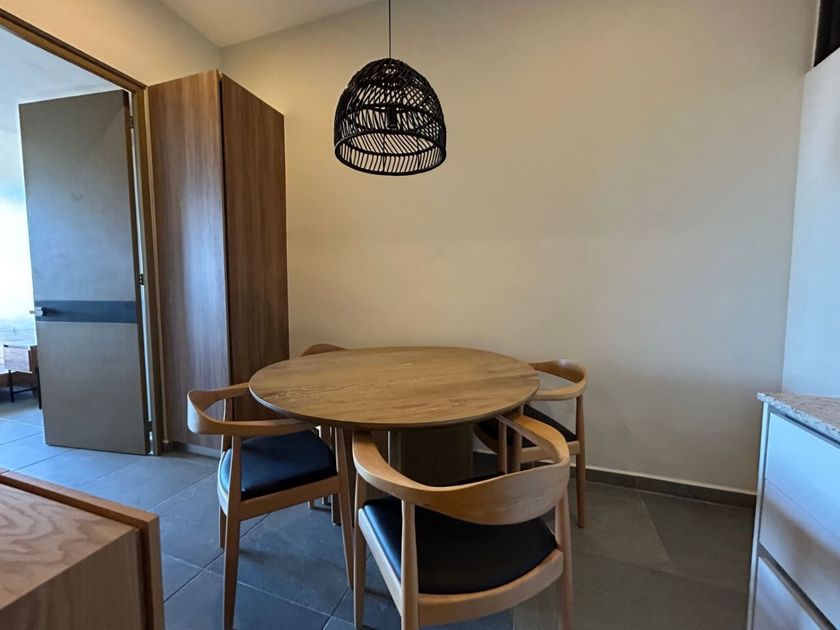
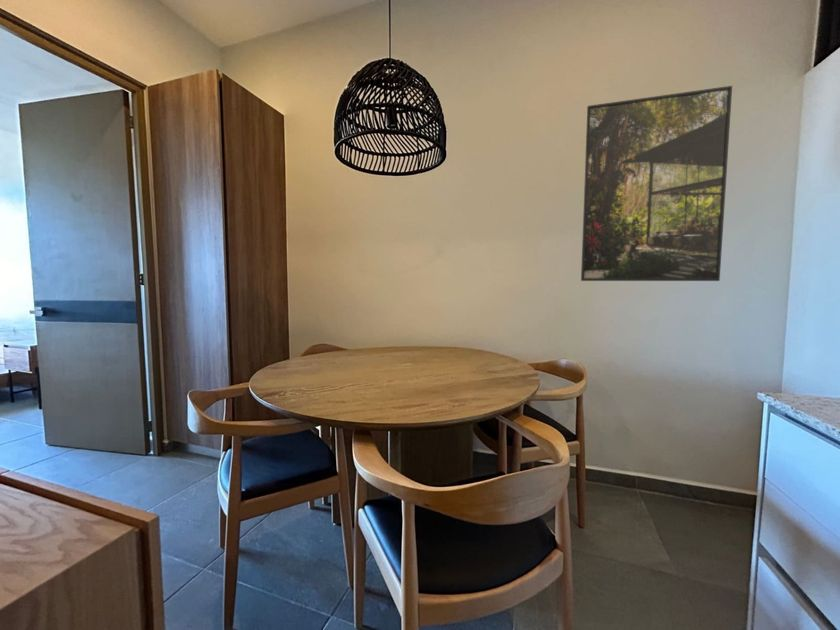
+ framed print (650, 190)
